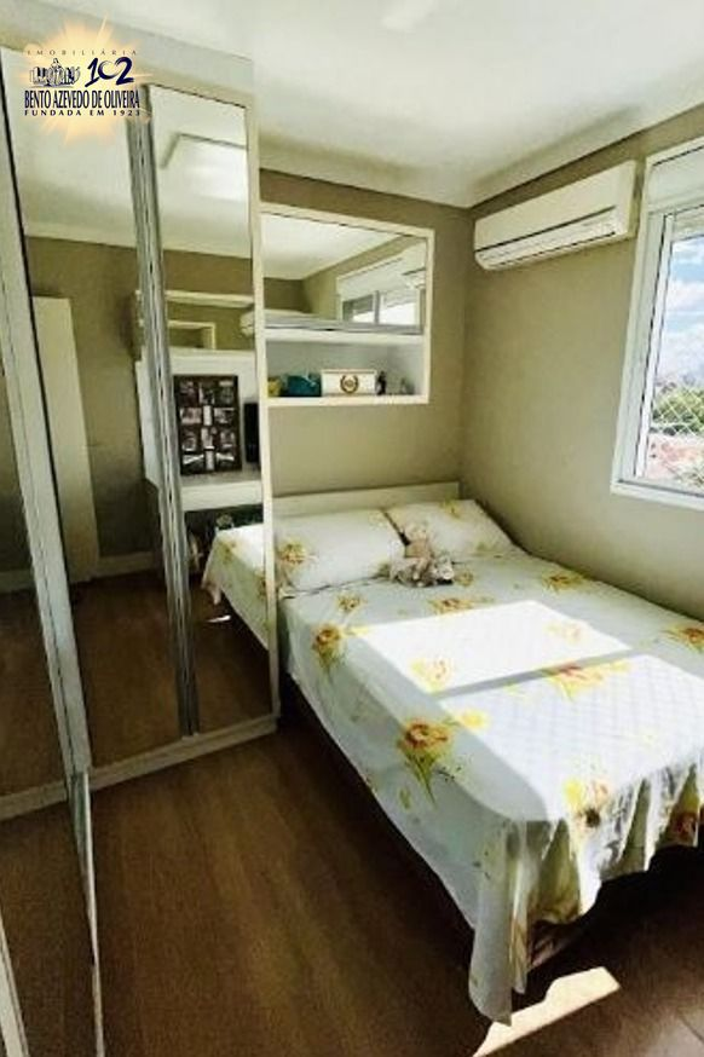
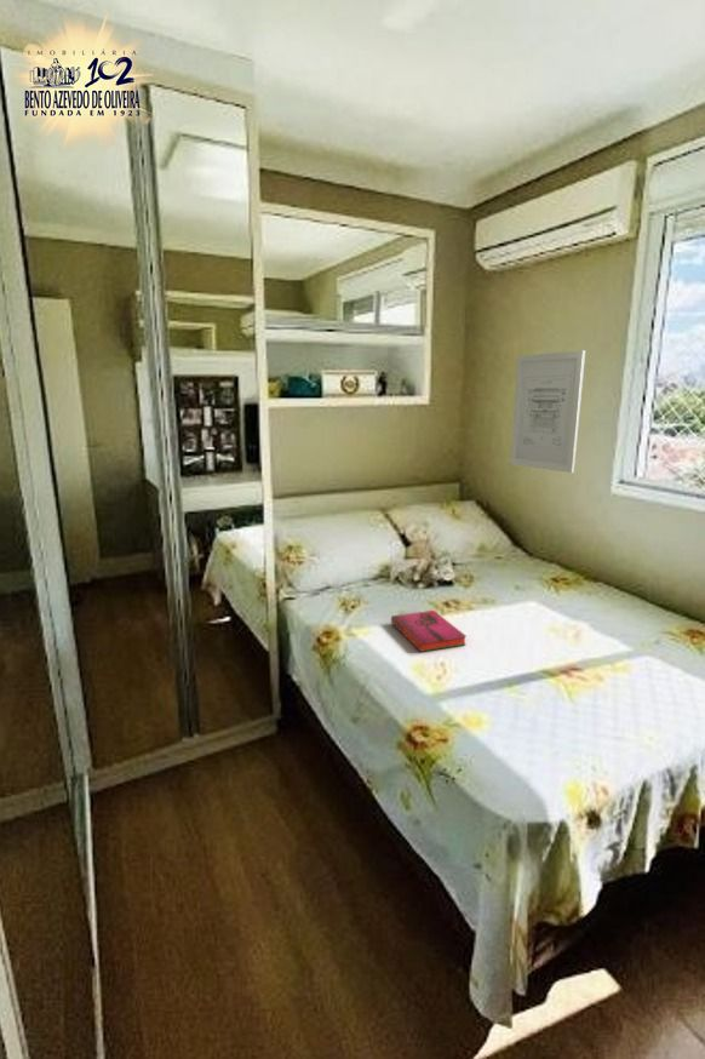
+ hardback book (426, 629)
+ wall art (544, 412)
